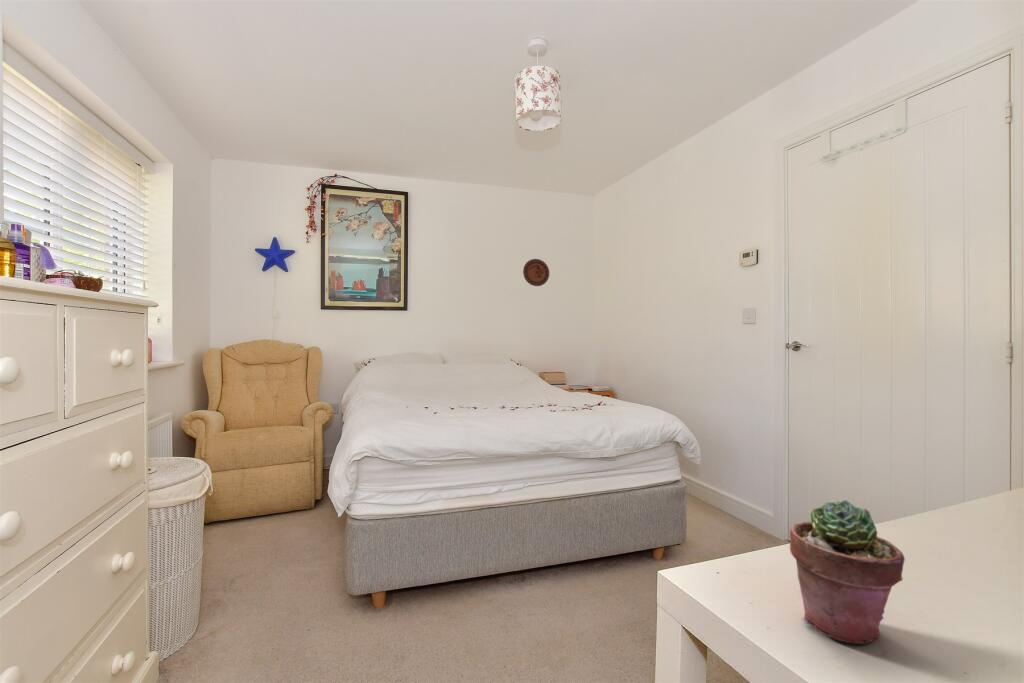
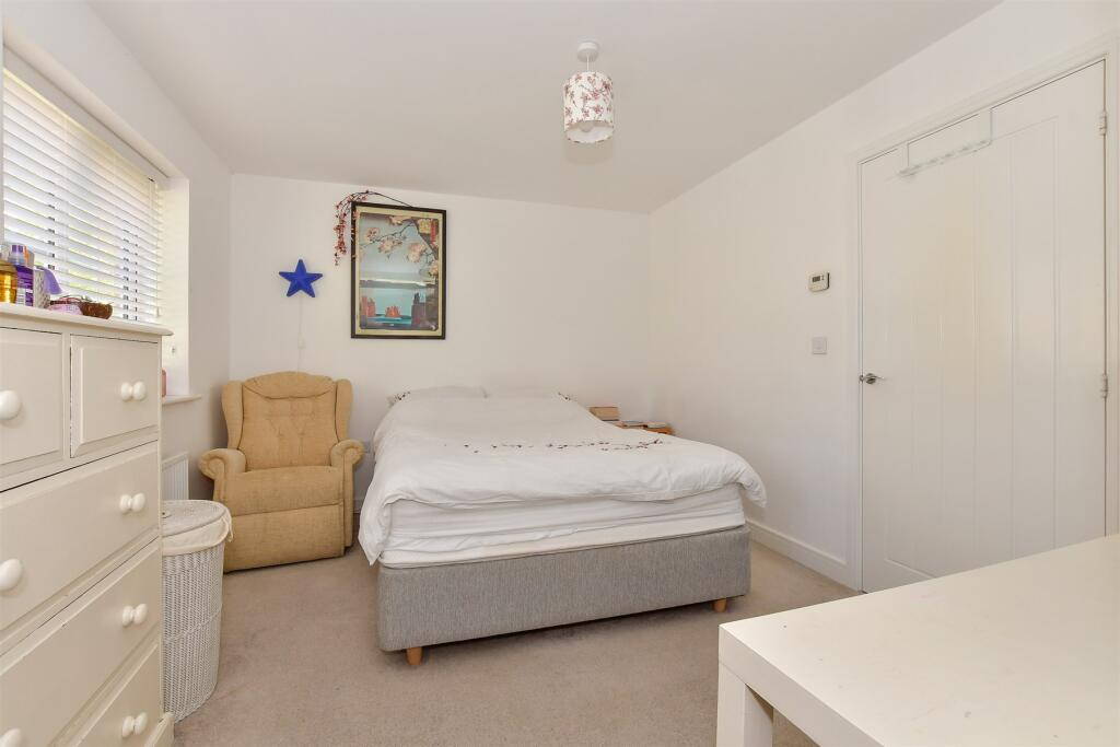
- decorative plate (536, 272)
- potted succulent (842, 564)
